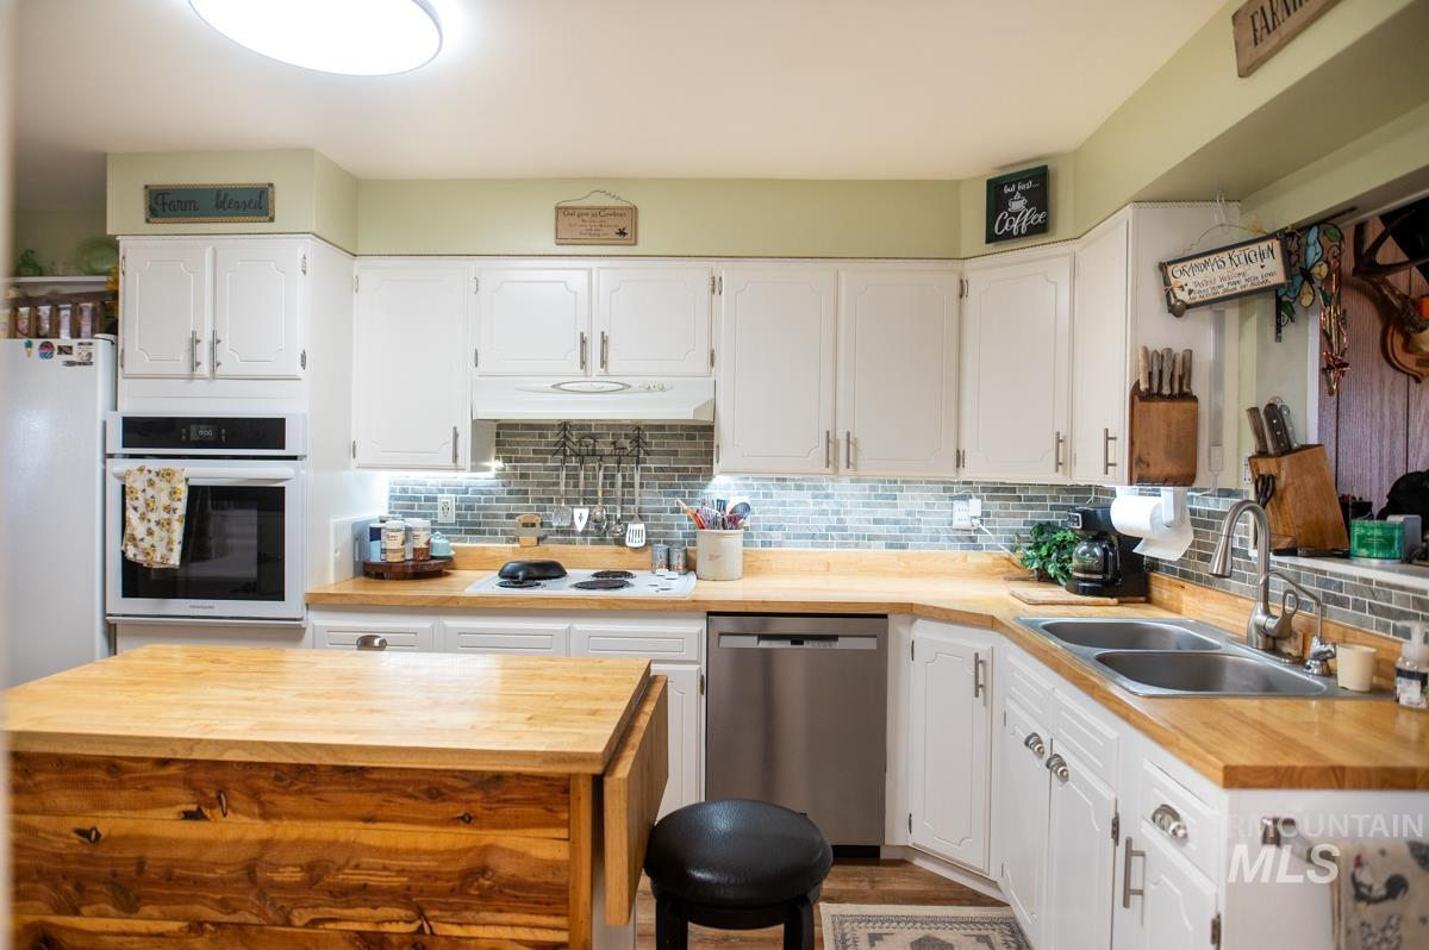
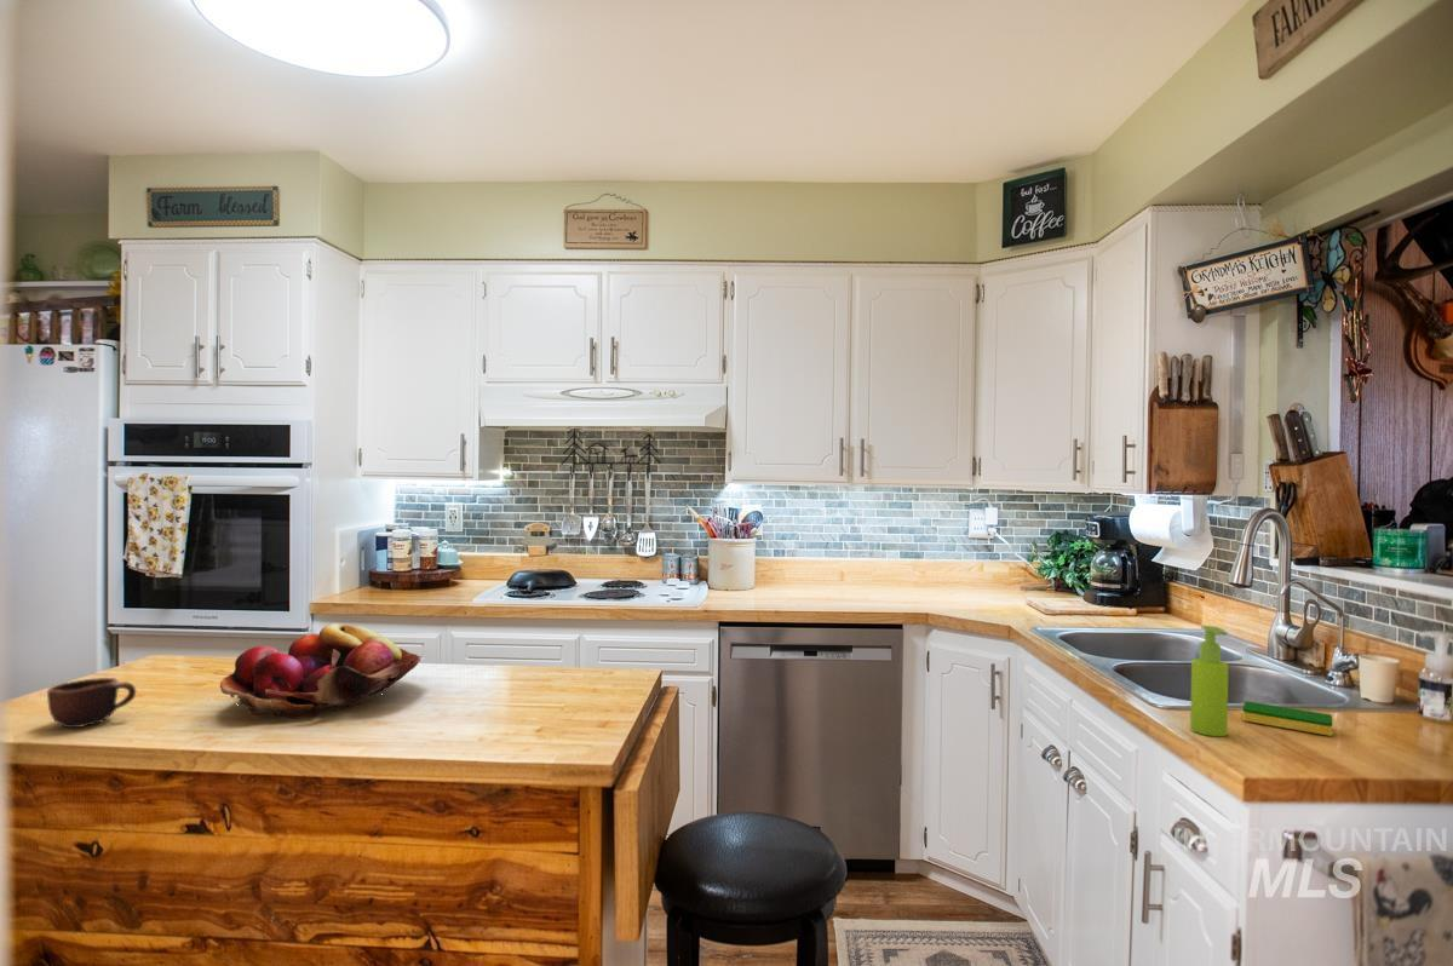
+ dish sponge (1286, 717)
+ mug (91, 701)
+ soap dispenser (1211, 679)
+ fruit basket (327, 665)
